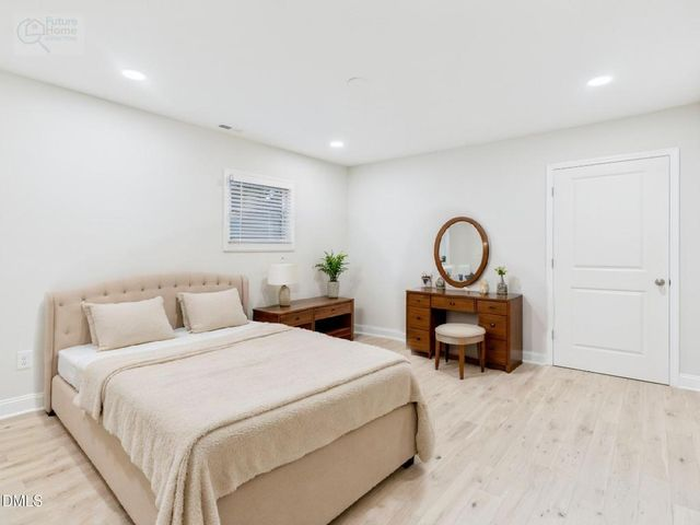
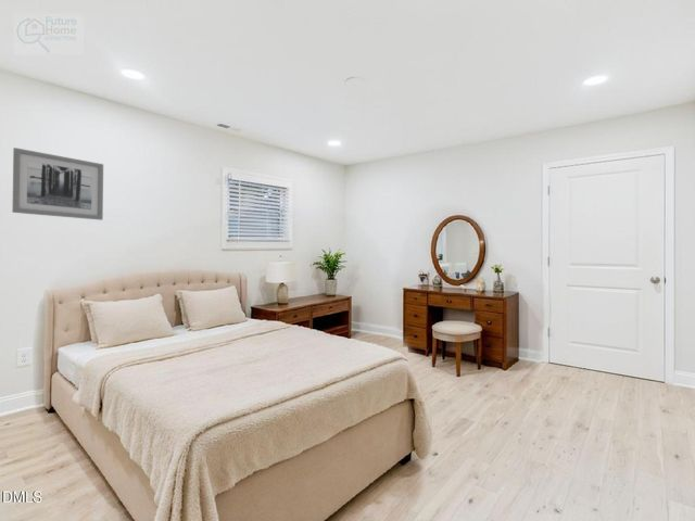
+ wall art (61, 186)
